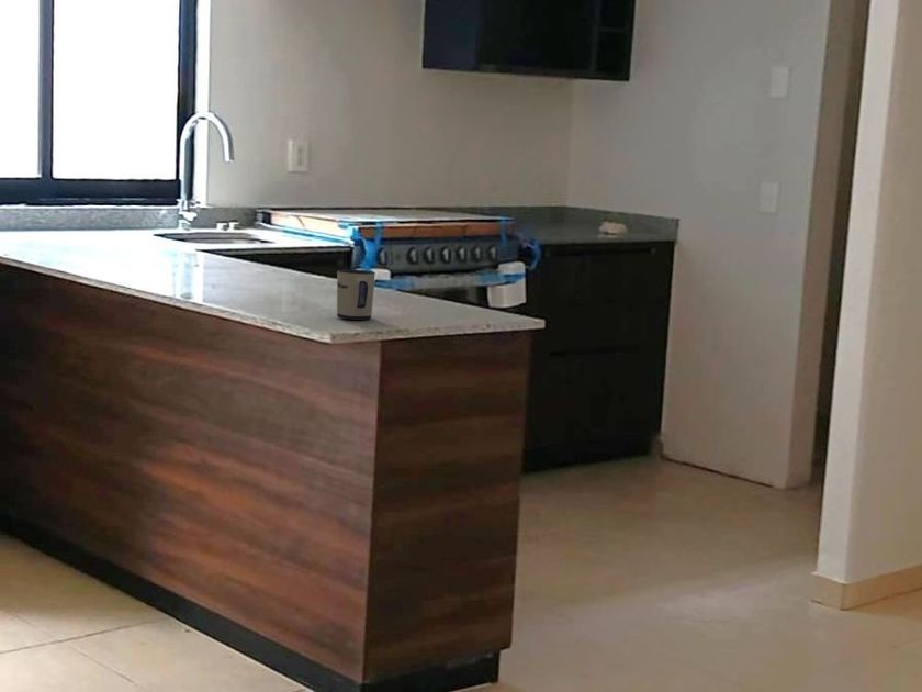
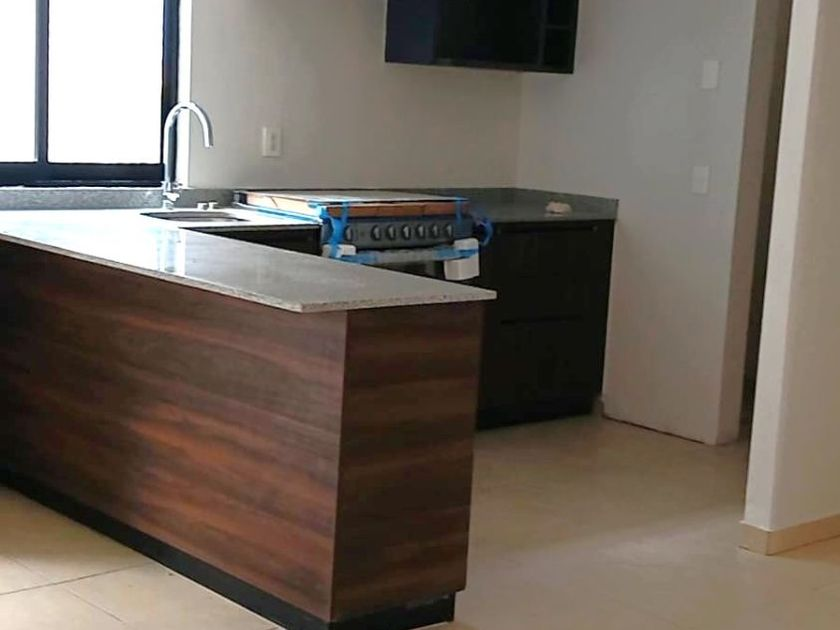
- mug (356, 294)
